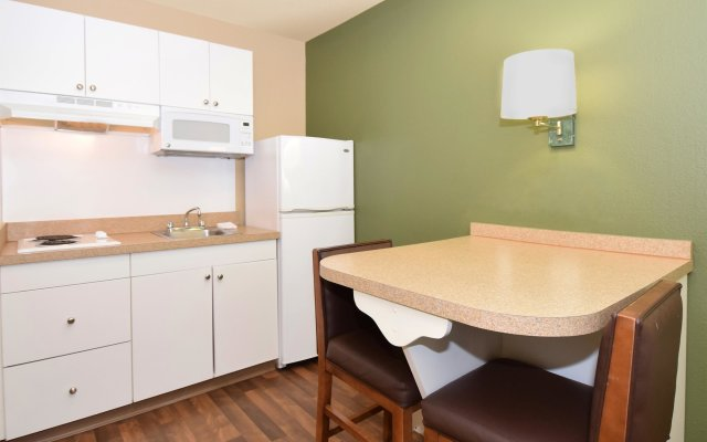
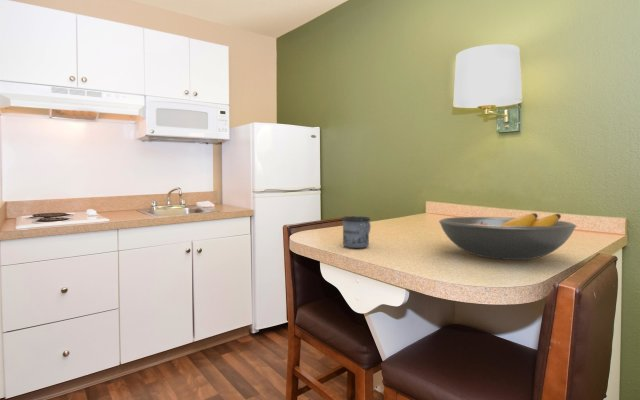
+ mug (358, 231)
+ fruit bowl (502, 234)
